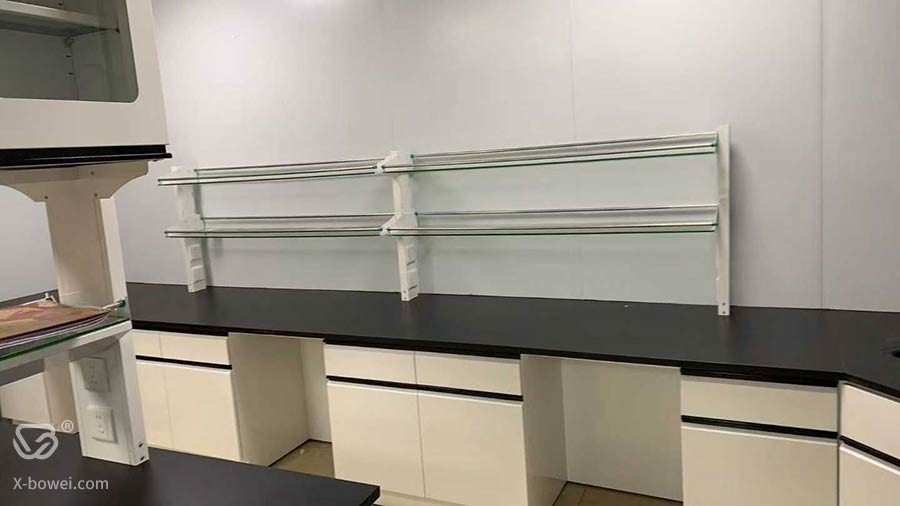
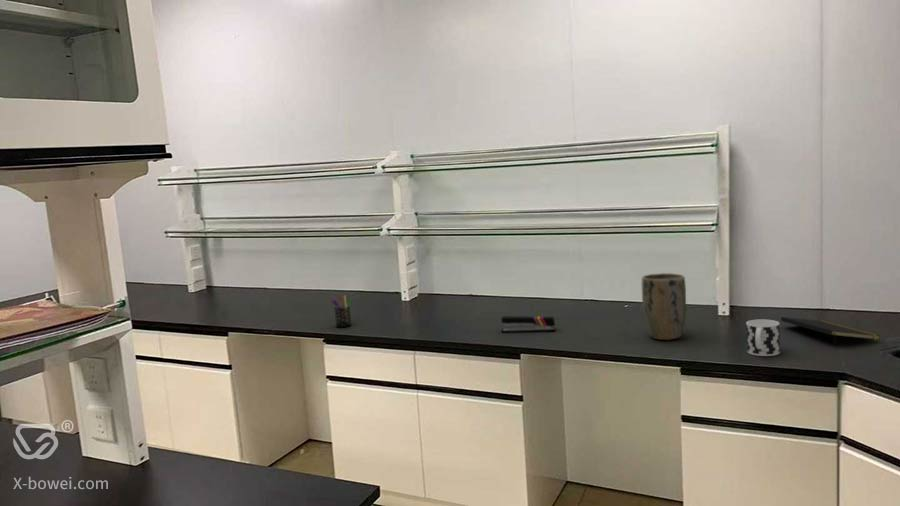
+ pen holder (343, 309)
+ cup (762, 338)
+ plant pot (664, 306)
+ notepad (828, 327)
+ stapler (528, 323)
